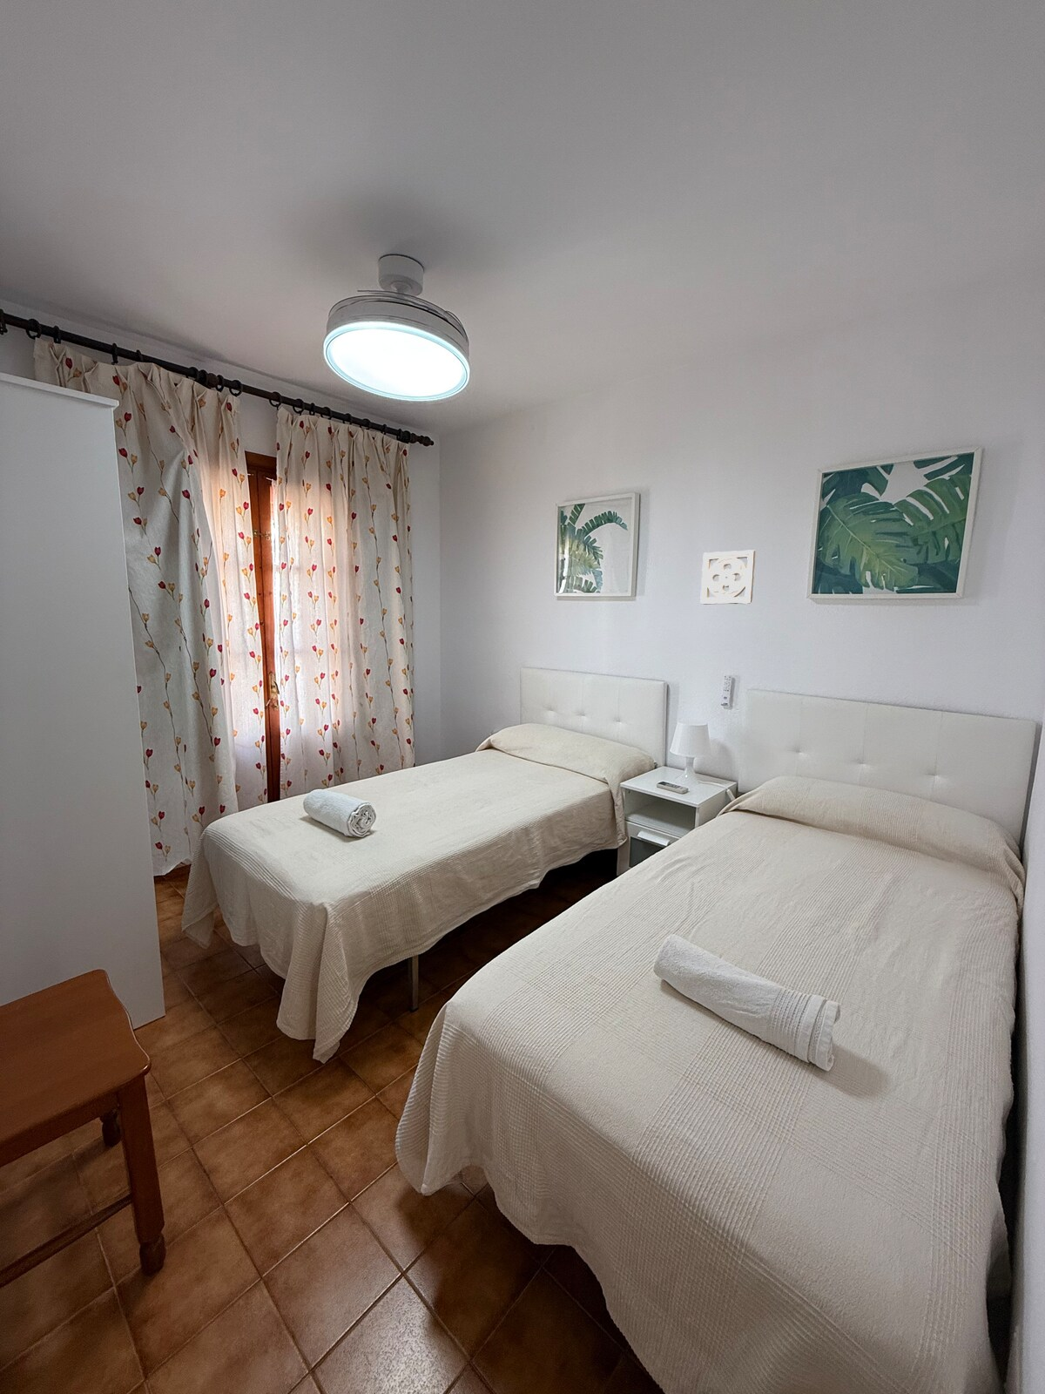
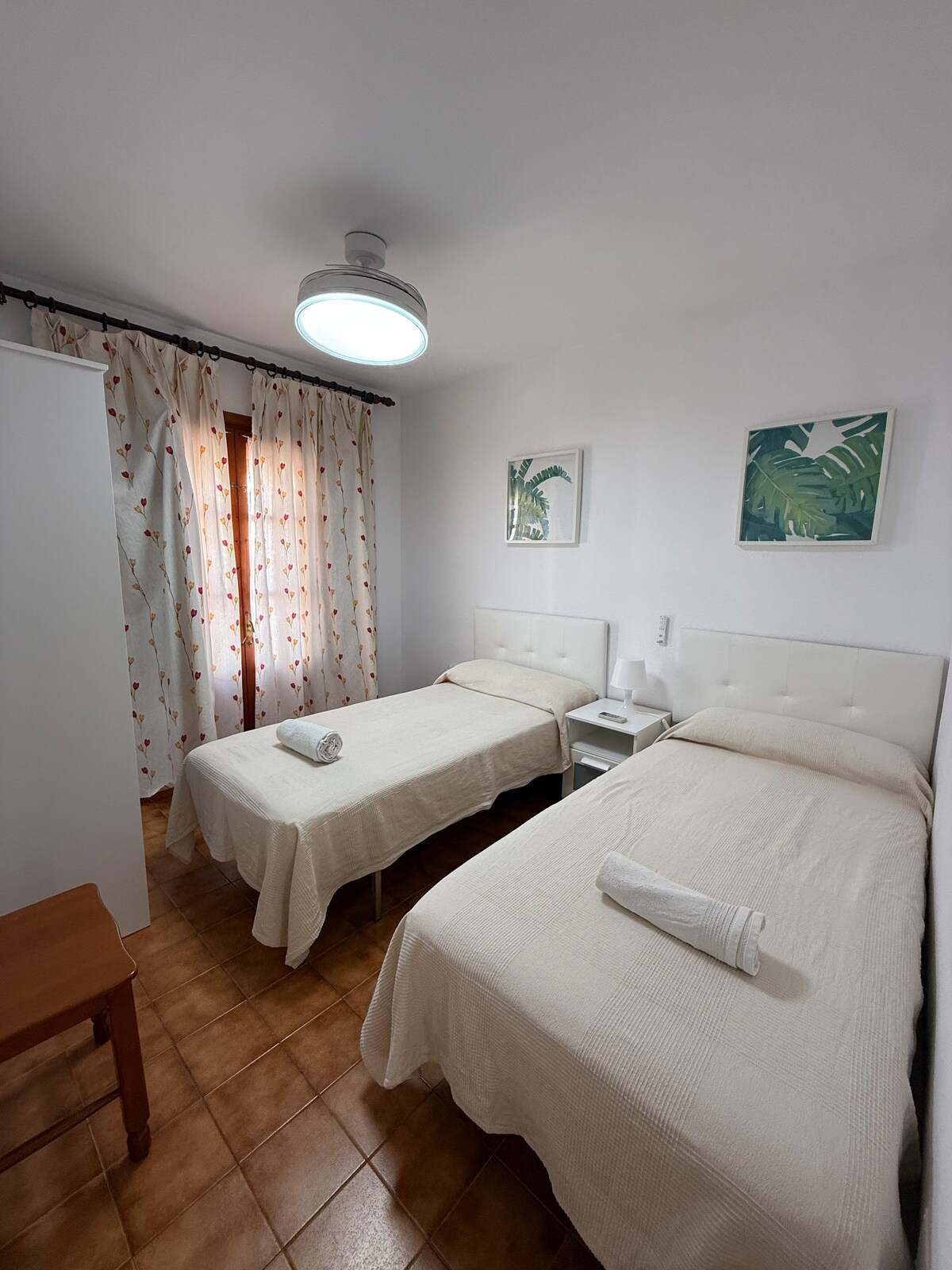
- wall ornament (727, 578)
